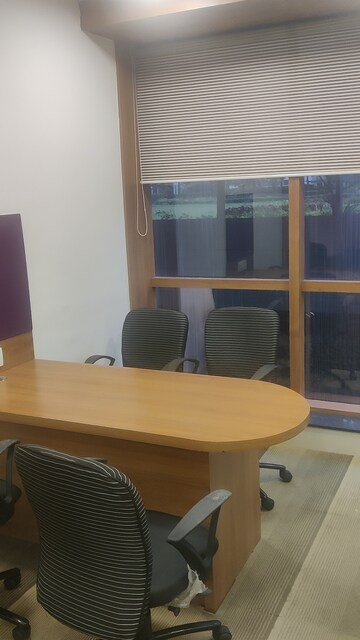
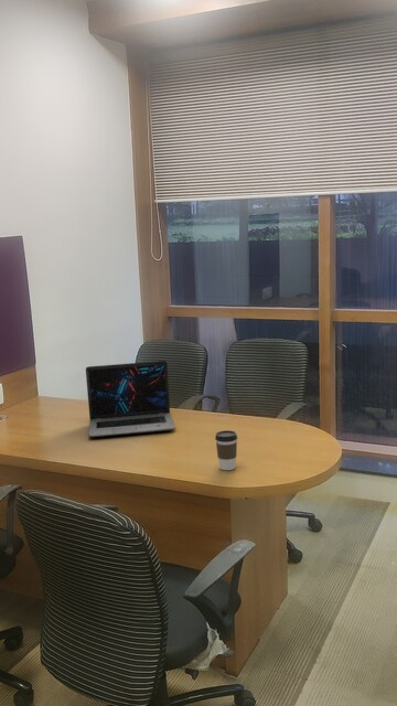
+ laptop (129, 398)
+ coffee cup (226, 450)
